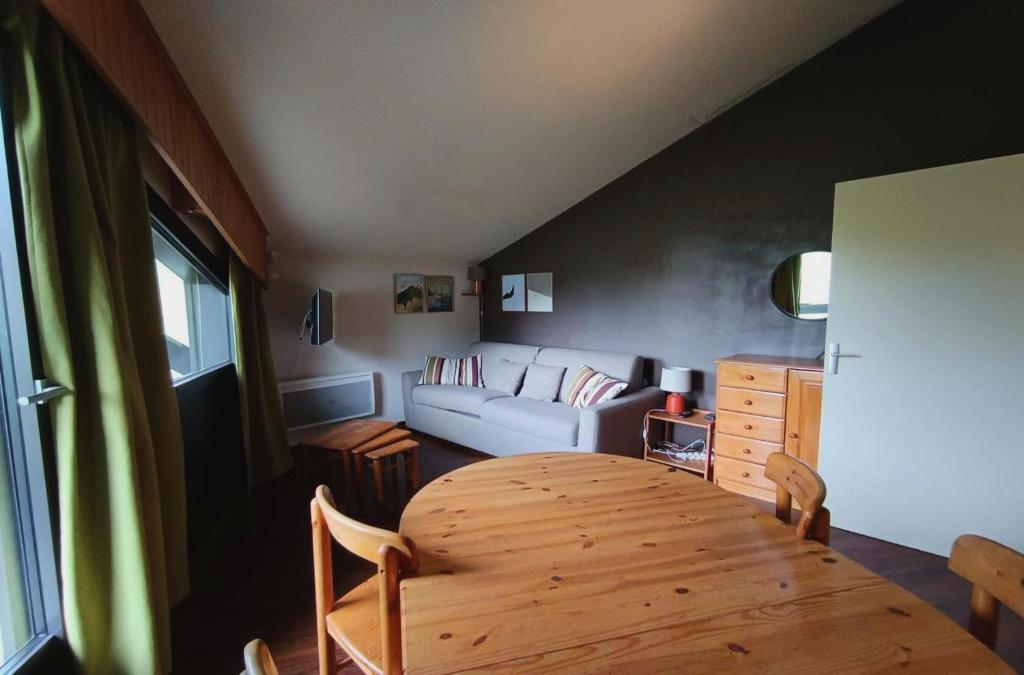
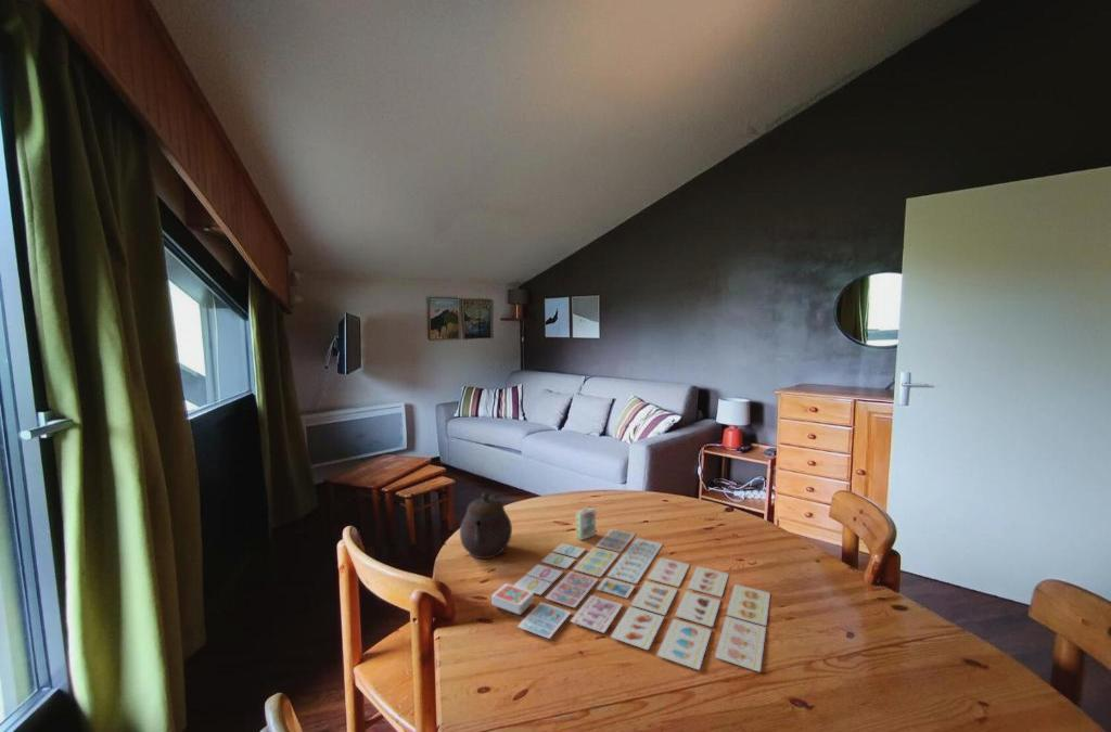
+ board game (640, 570)
+ teapot (486, 519)
